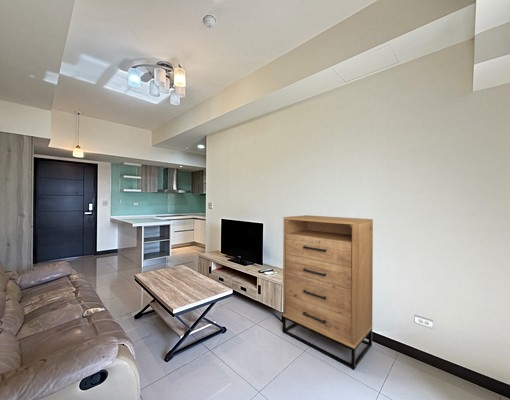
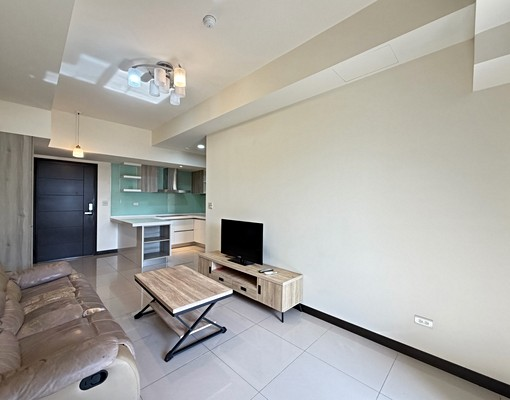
- dresser (325, 278)
